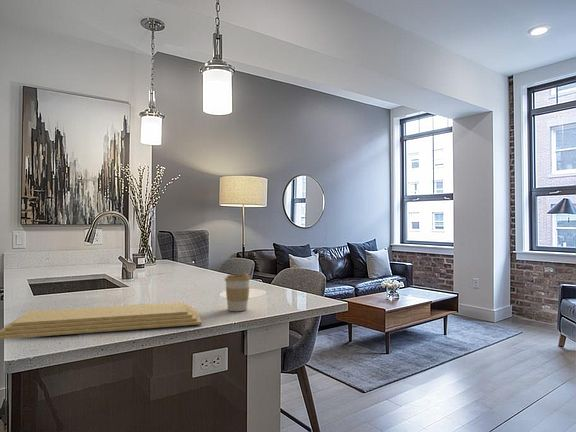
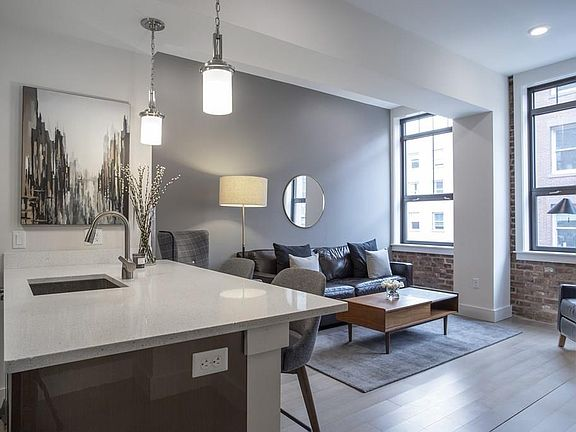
- coffee cup (237, 291)
- cutting board (107, 318)
